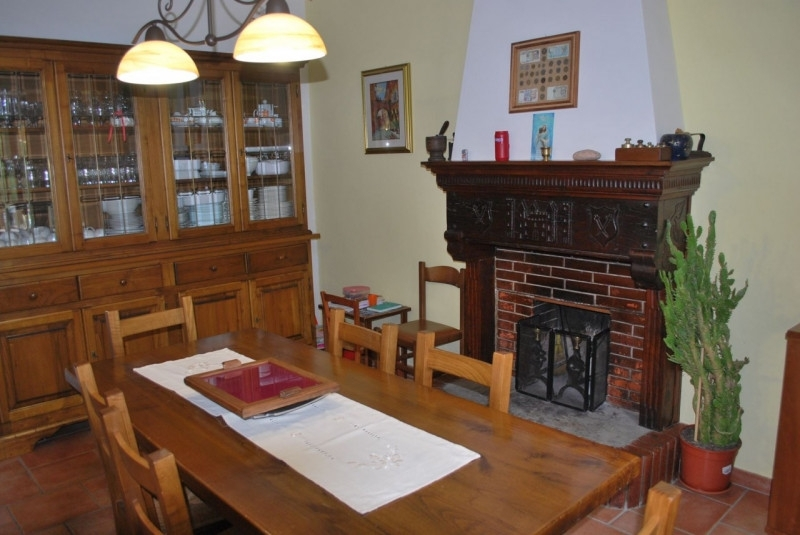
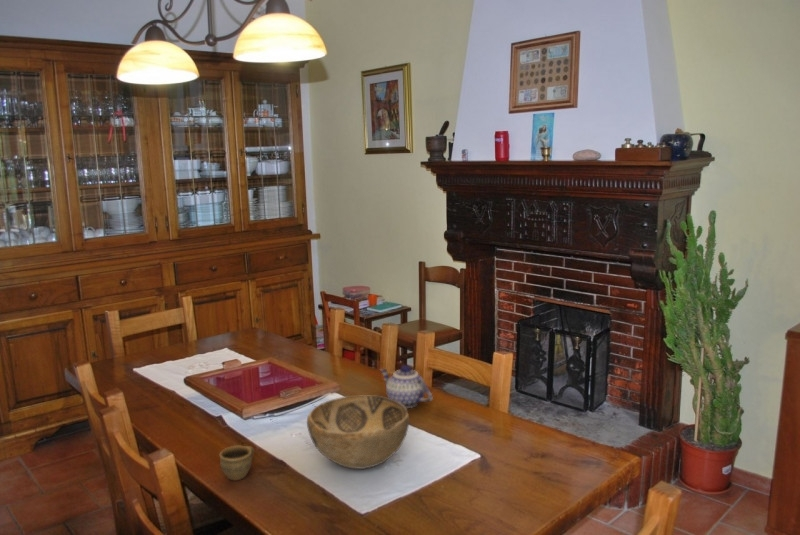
+ cup (240, 462)
+ teapot (405, 384)
+ decorative bowl (358, 436)
